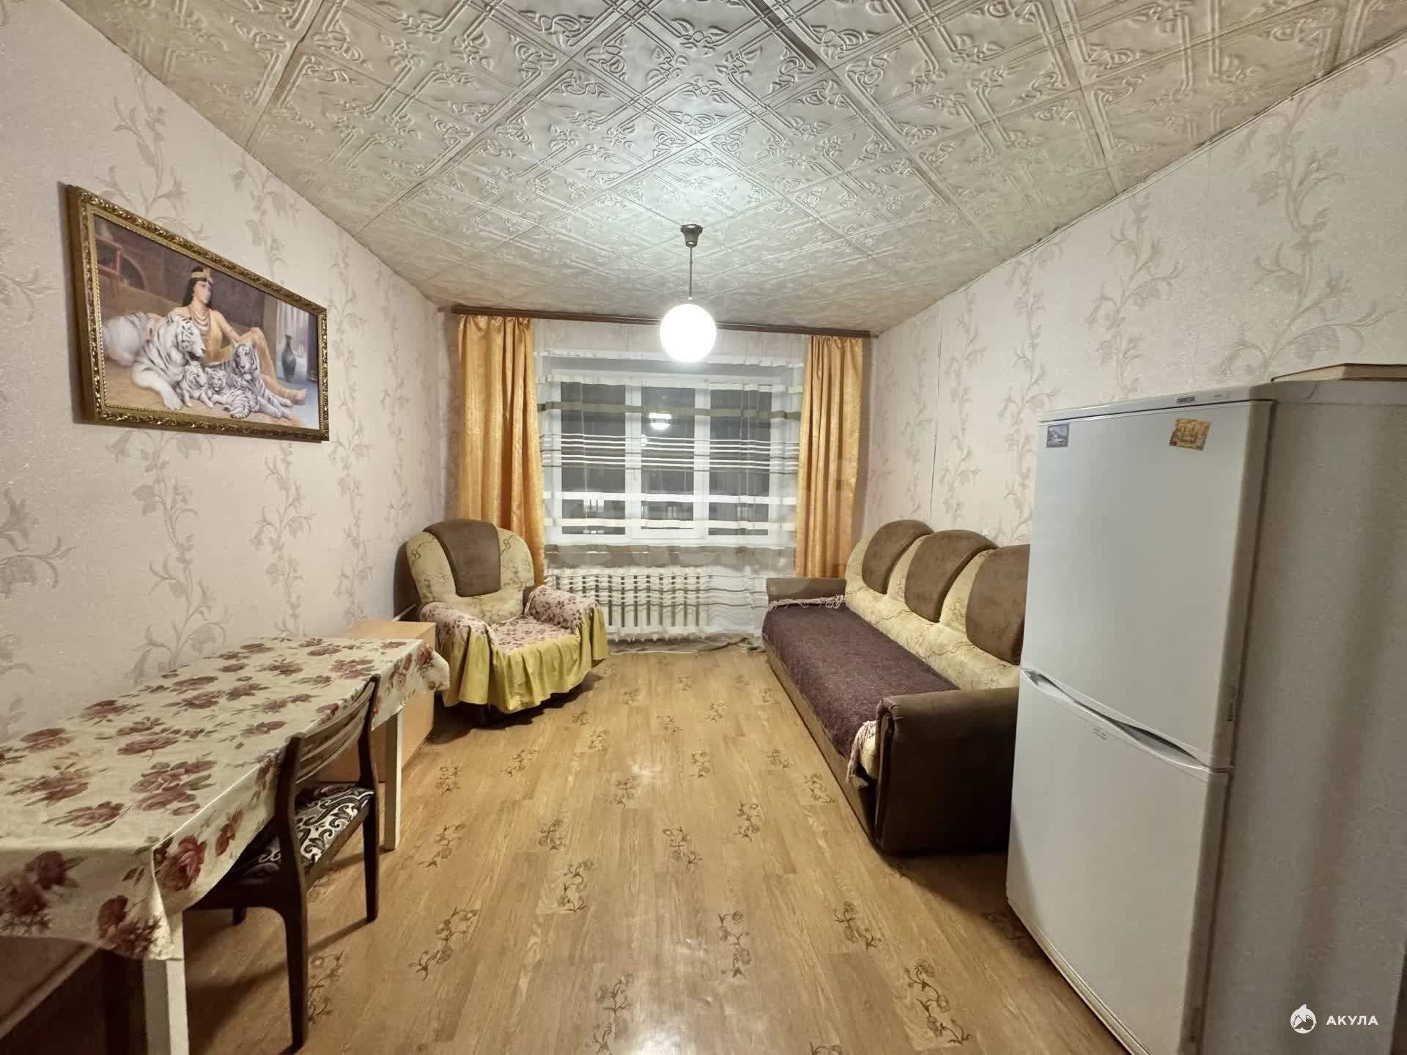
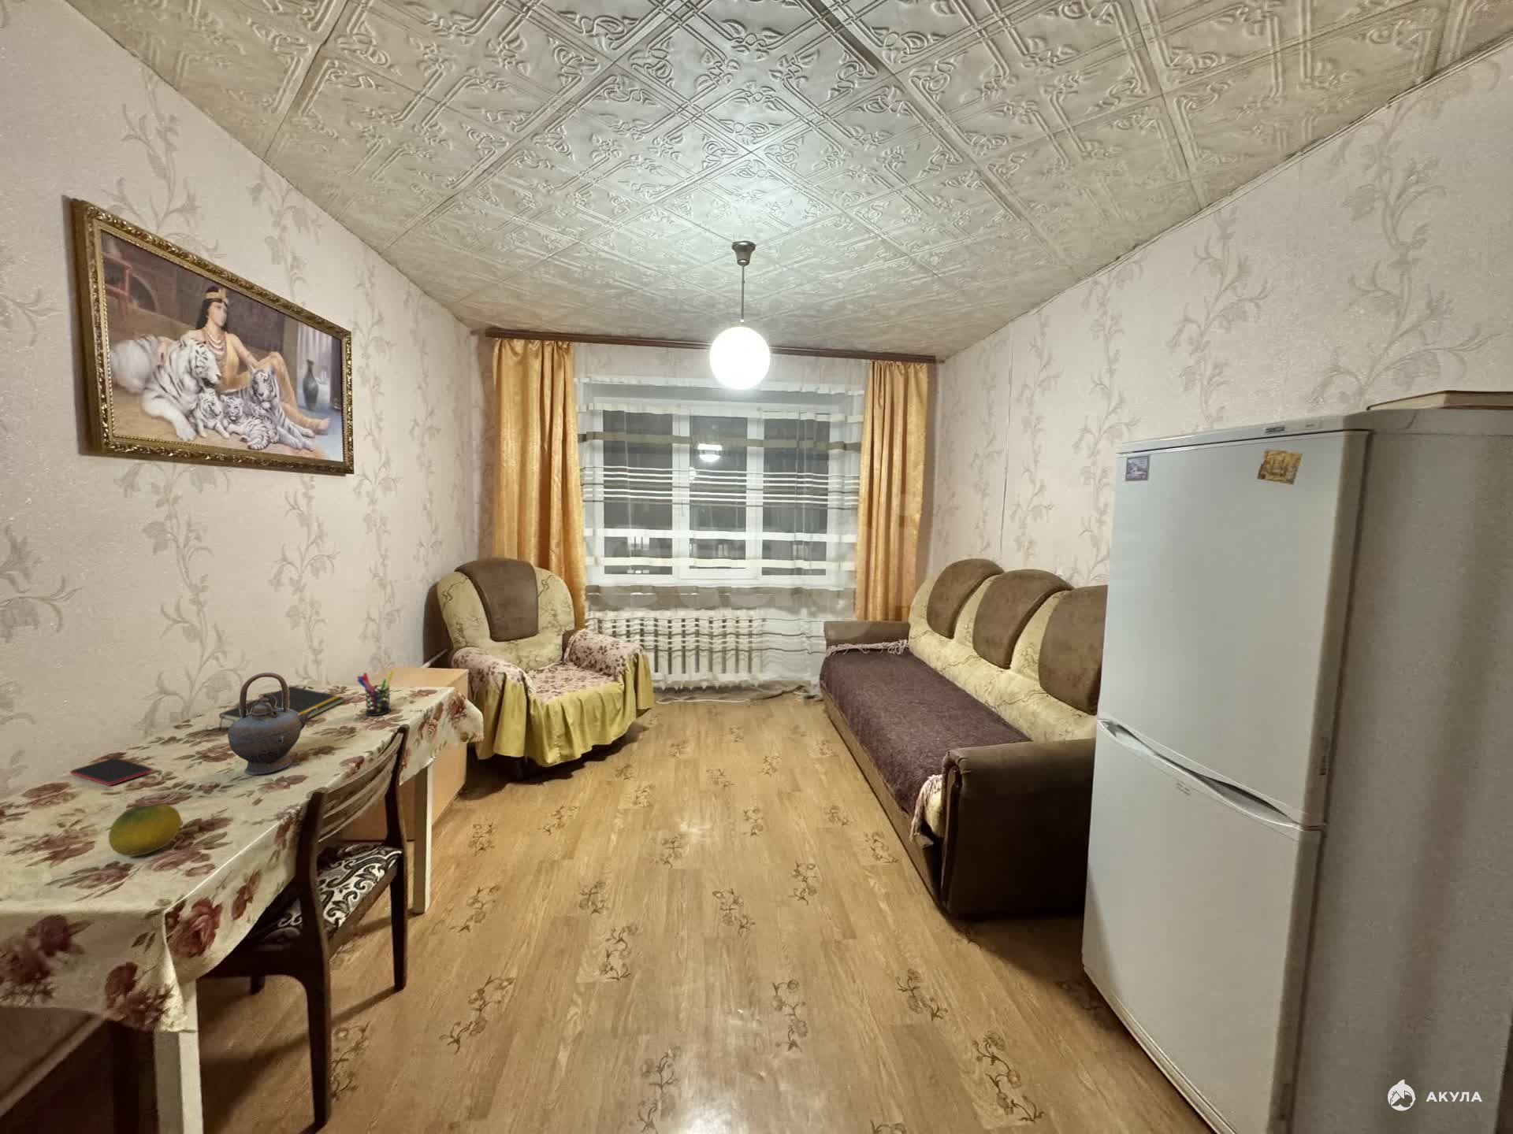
+ pen holder (376, 691)
+ fruit (145, 828)
+ notepad (287, 708)
+ teapot (274, 719)
+ smartphone (112, 771)
